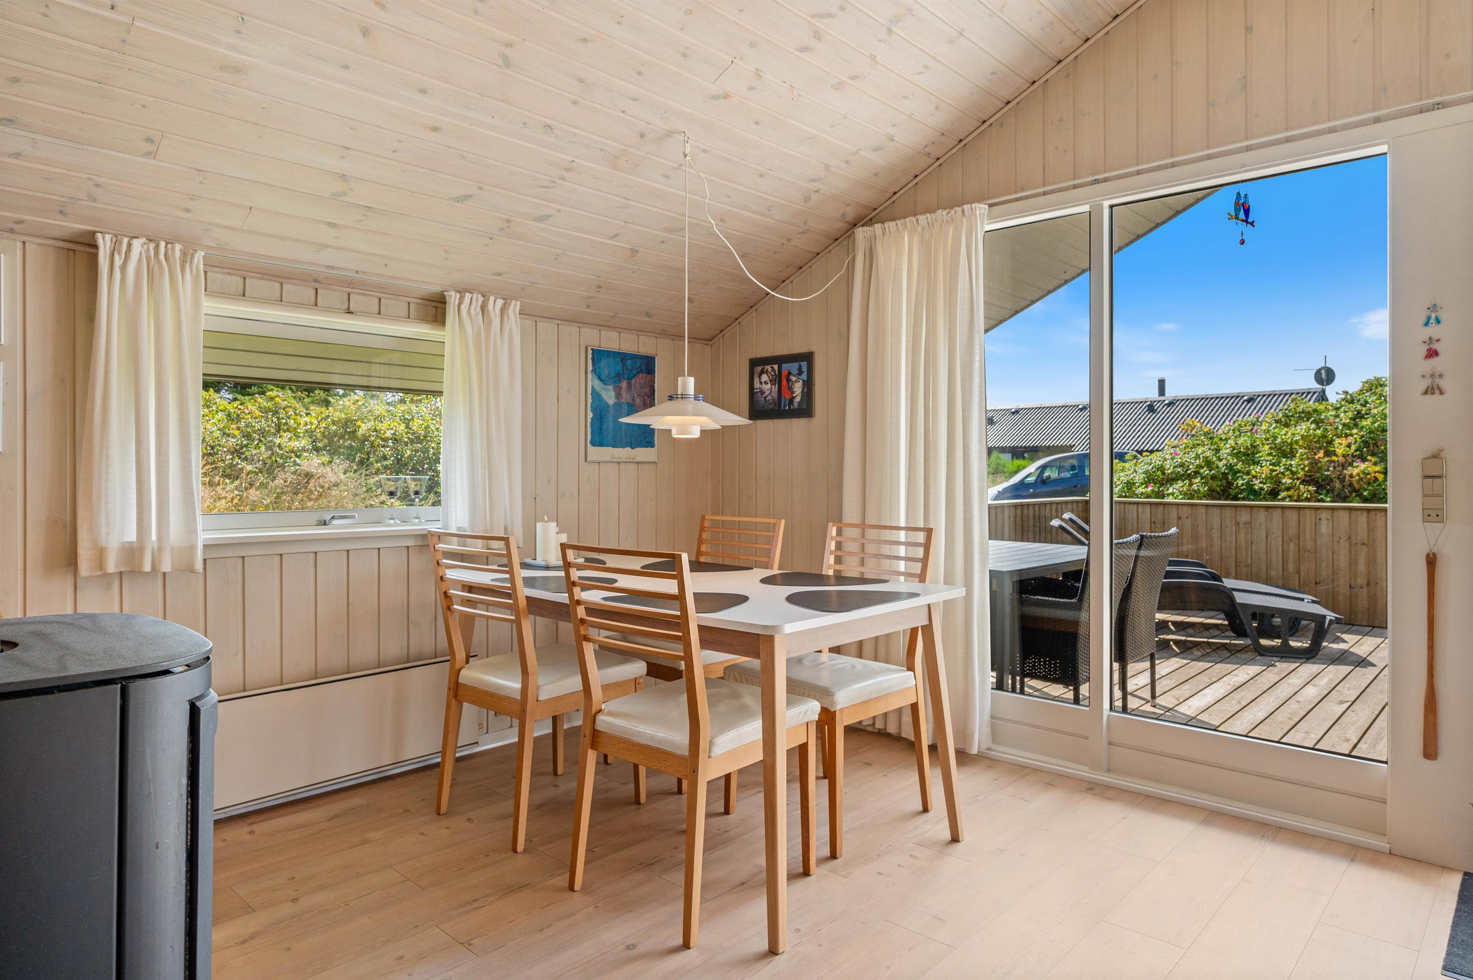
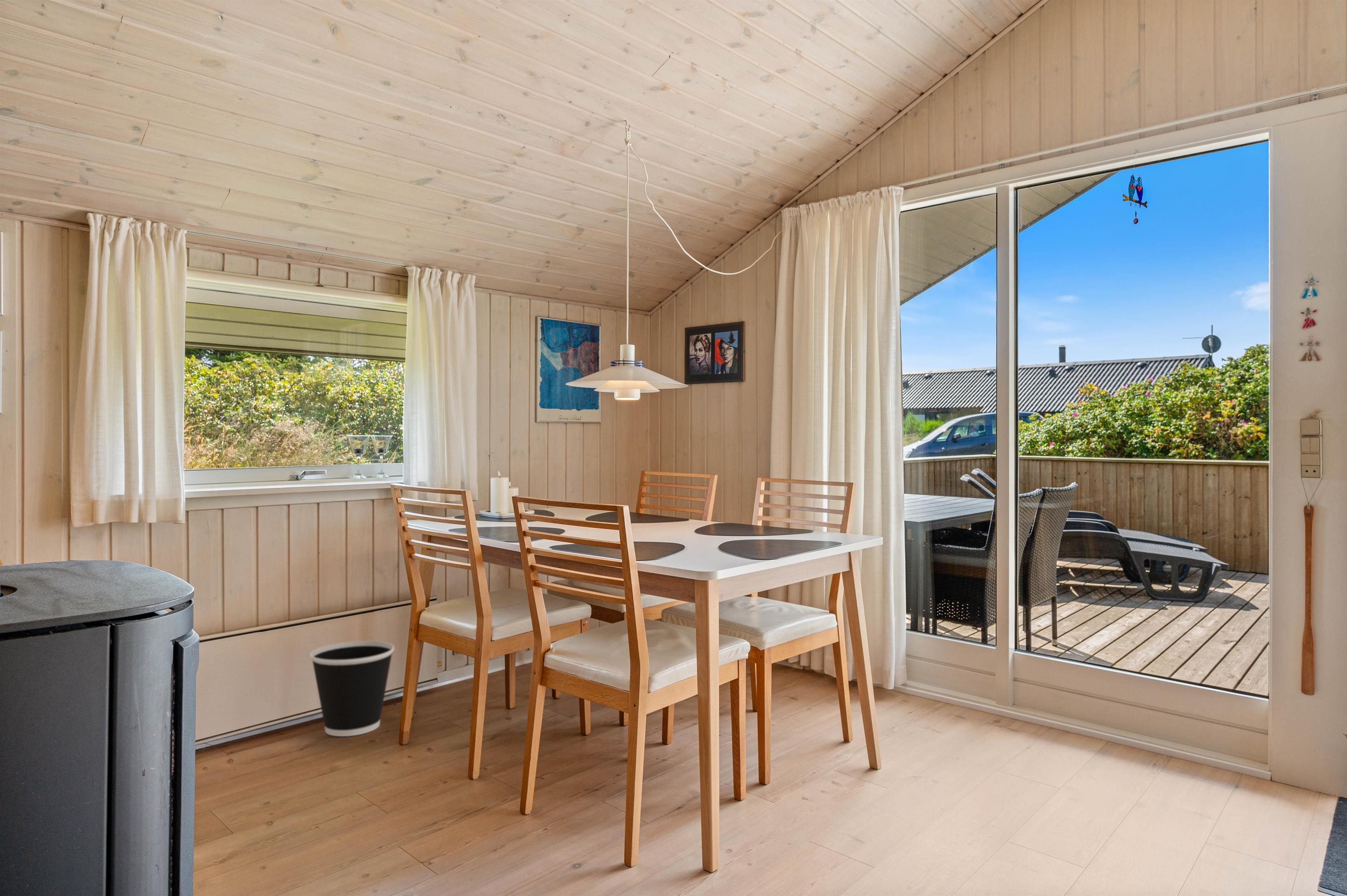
+ wastebasket (353, 689)
